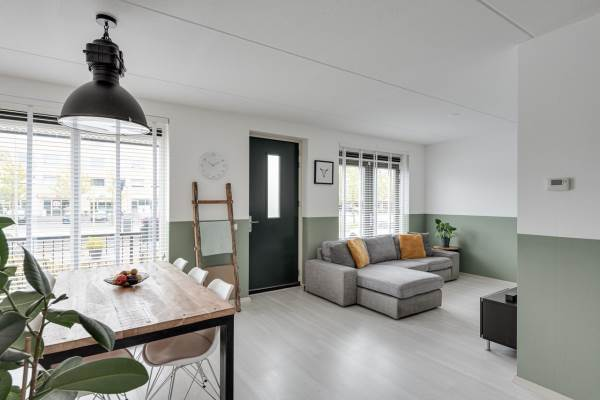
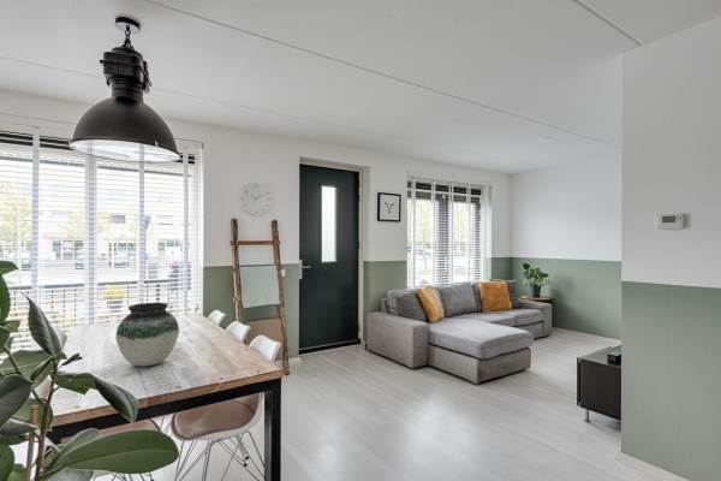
+ vase (148, 334)
